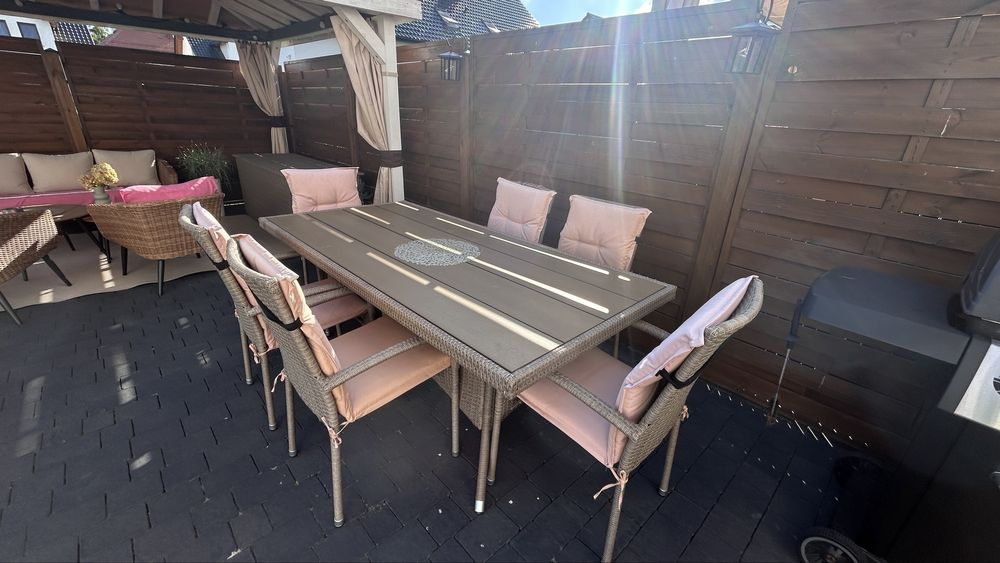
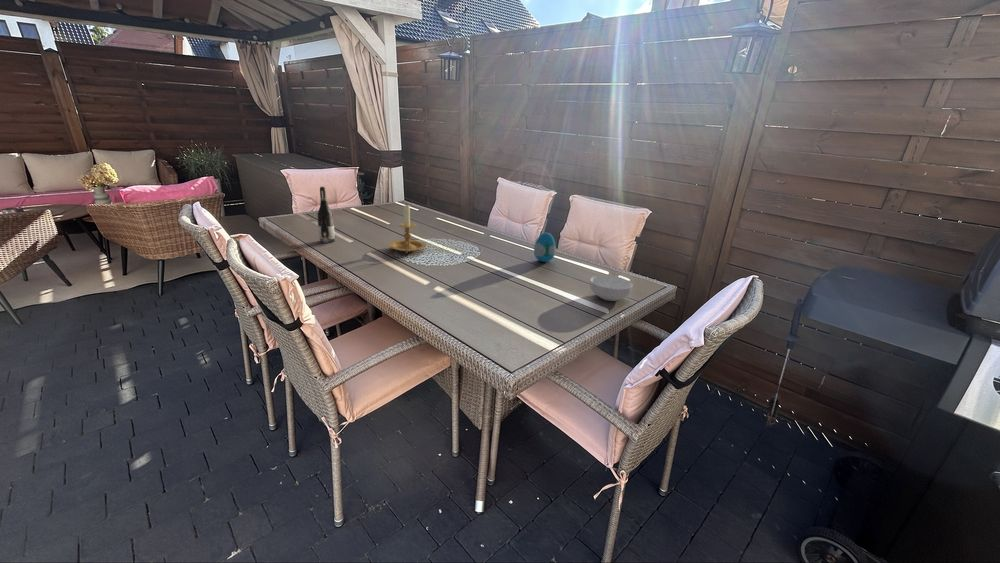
+ wine bottle (325, 214)
+ candle holder (407, 226)
+ cereal bowl (609, 289)
+ decorative egg (545, 247)
